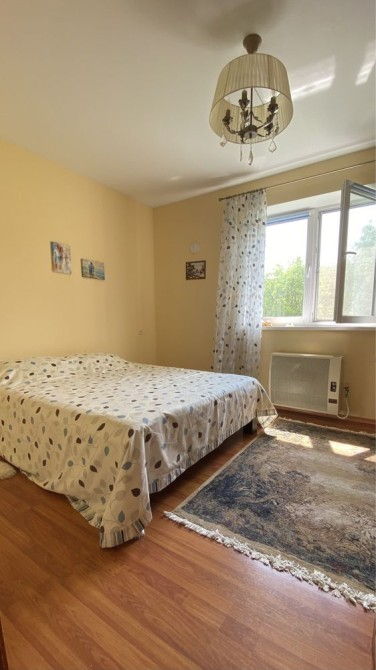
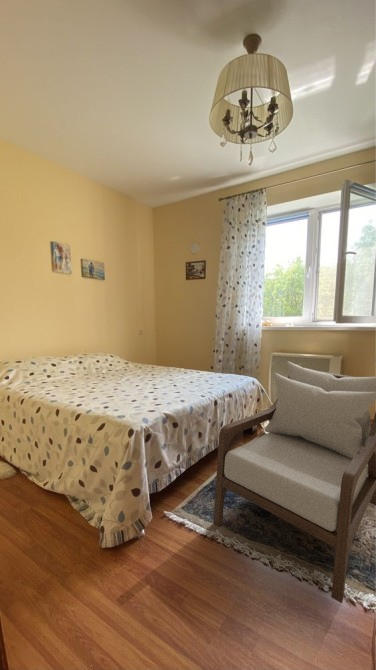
+ armchair (308, 445)
